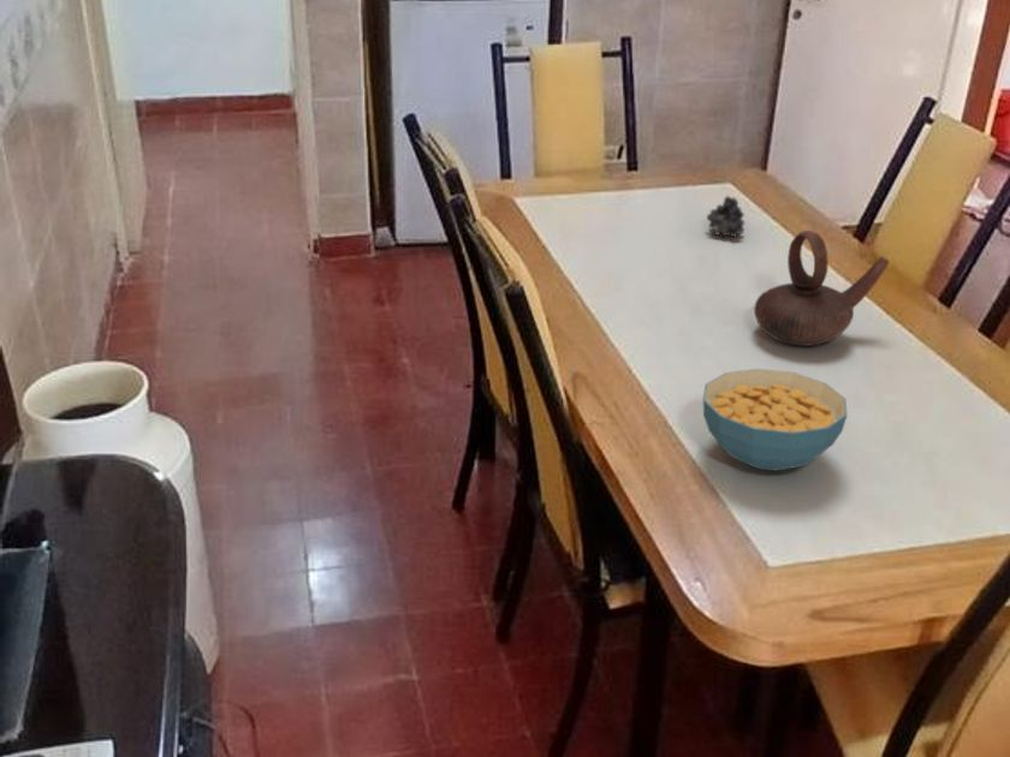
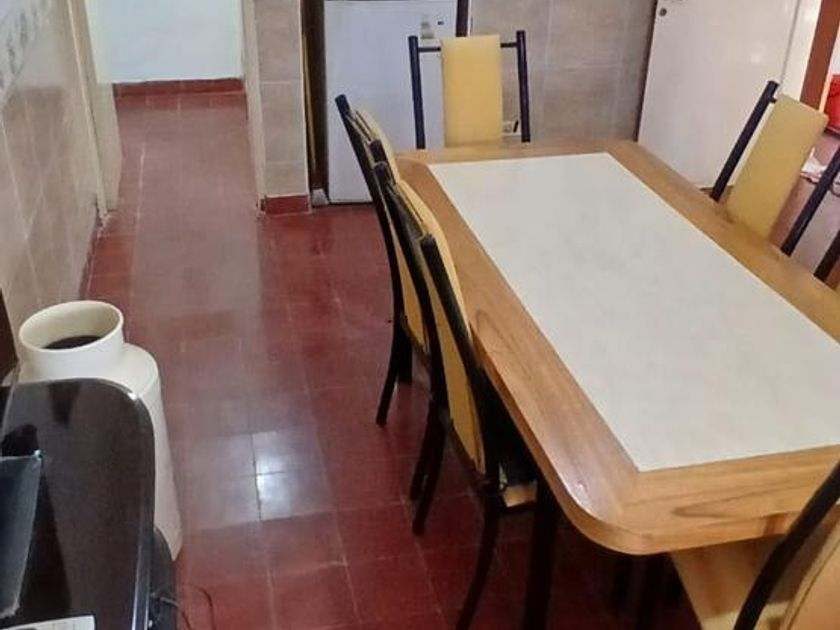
- teapot (821, 284)
- cereal bowl (770, 429)
- fruit (727, 211)
